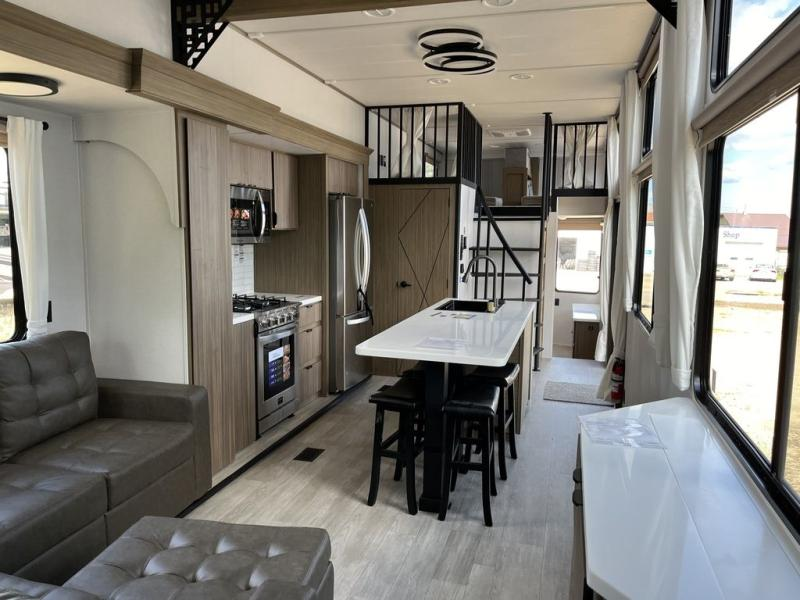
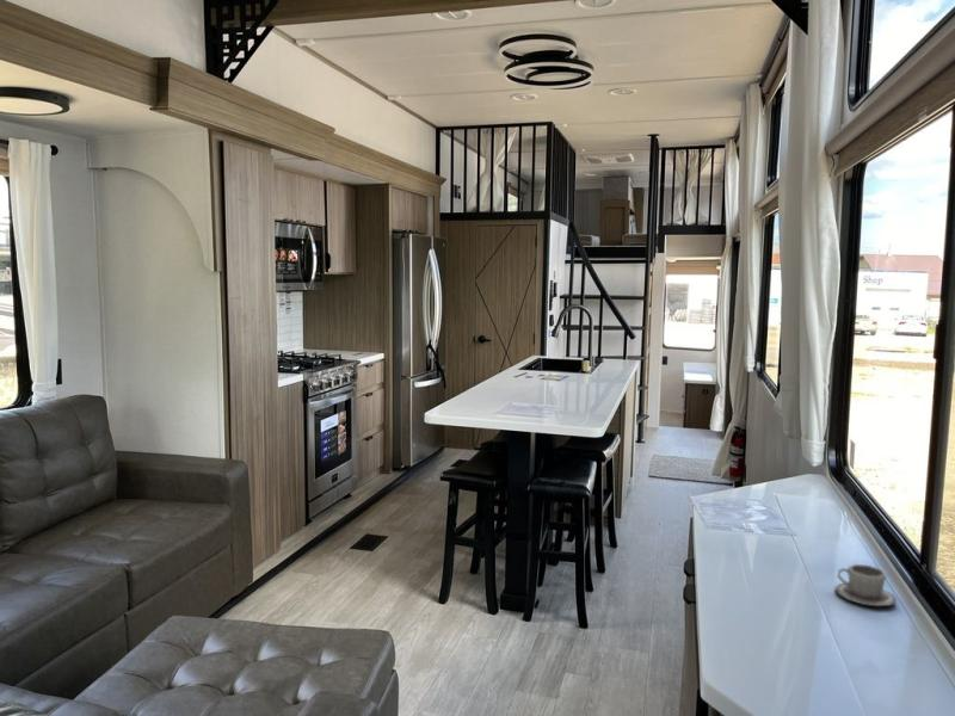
+ cup (865, 584)
